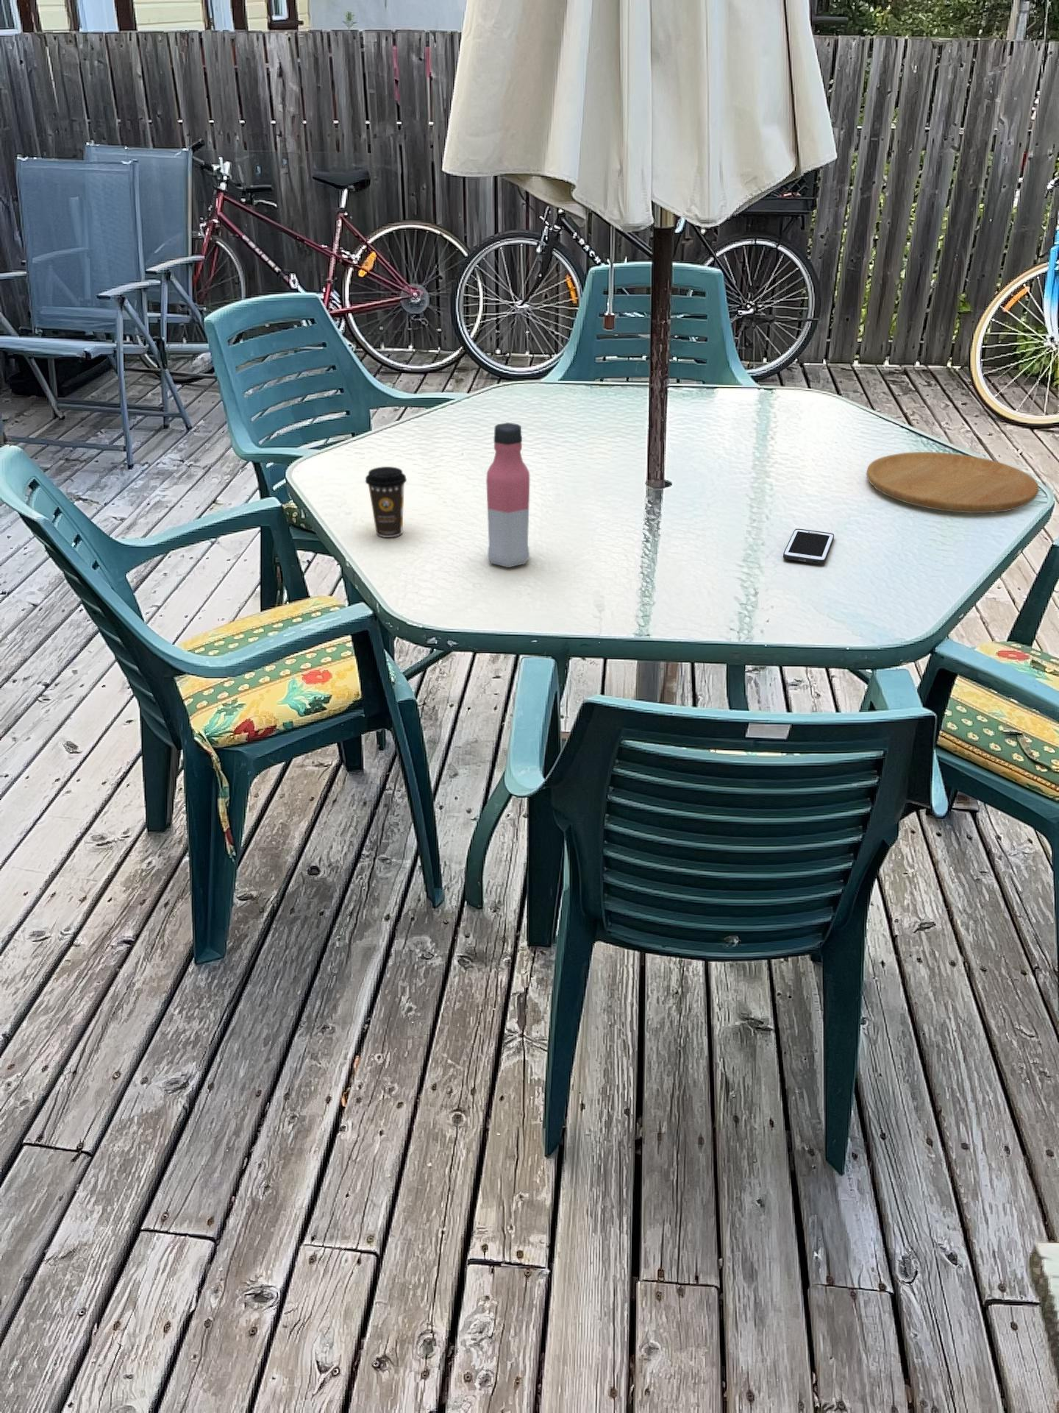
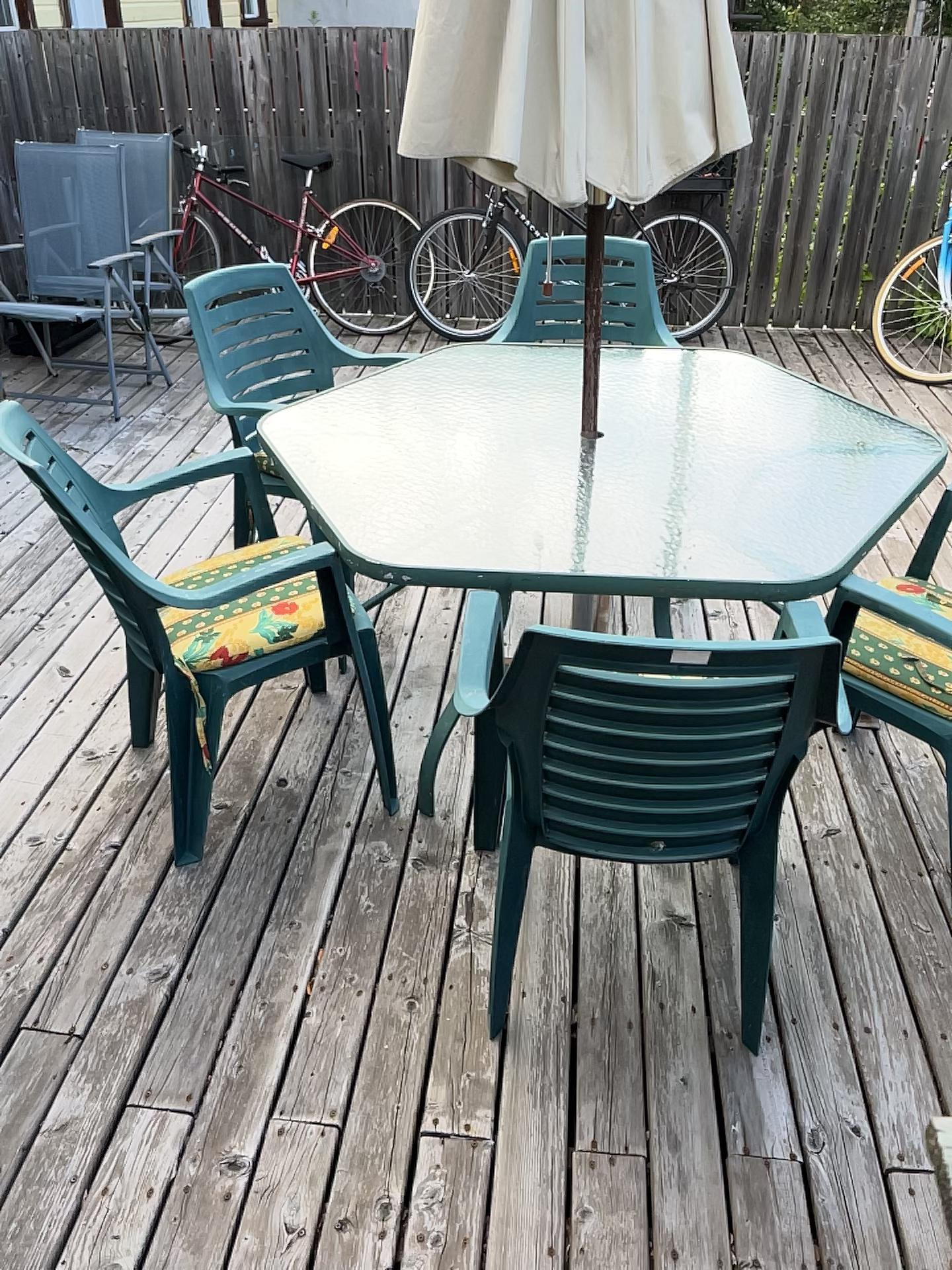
- coffee cup (387, 502)
- cell phone (809, 546)
- water bottle (508, 494)
- cutting board (950, 482)
